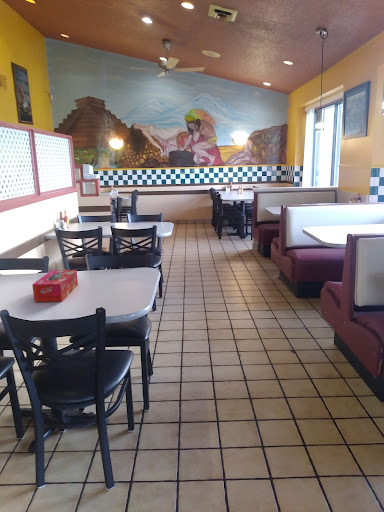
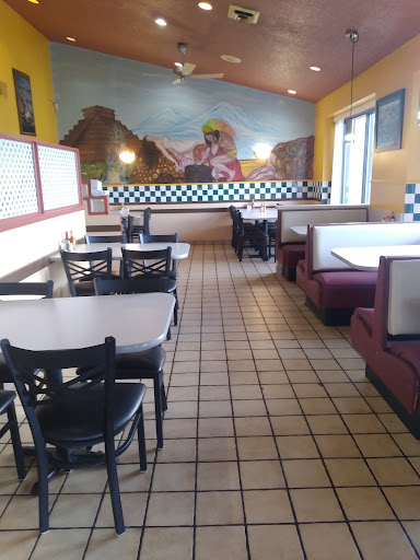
- tissue box (56, 284)
